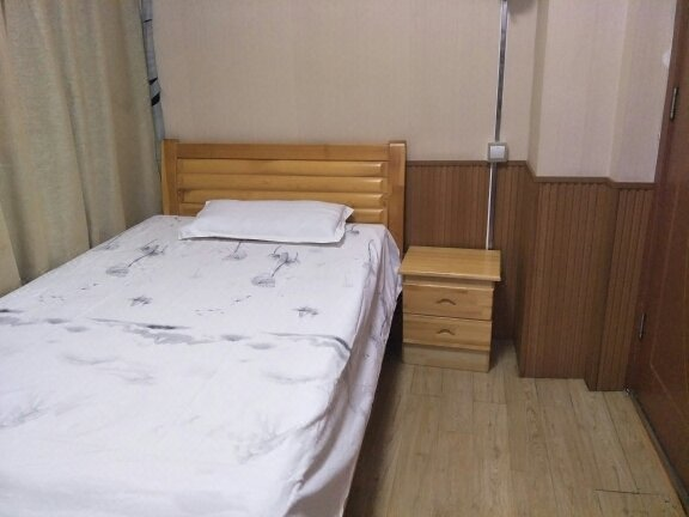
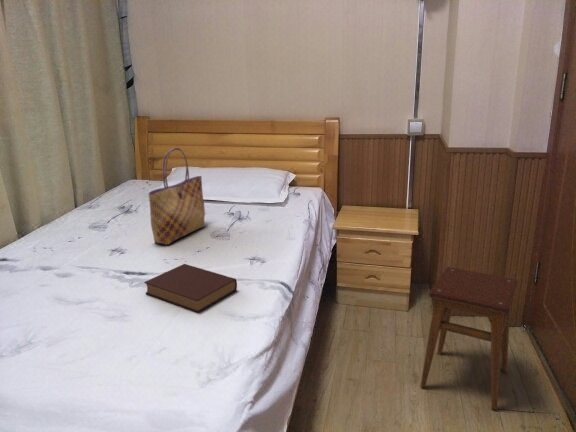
+ stool (469, 333)
+ tote bag (177, 192)
+ book (191, 285)
